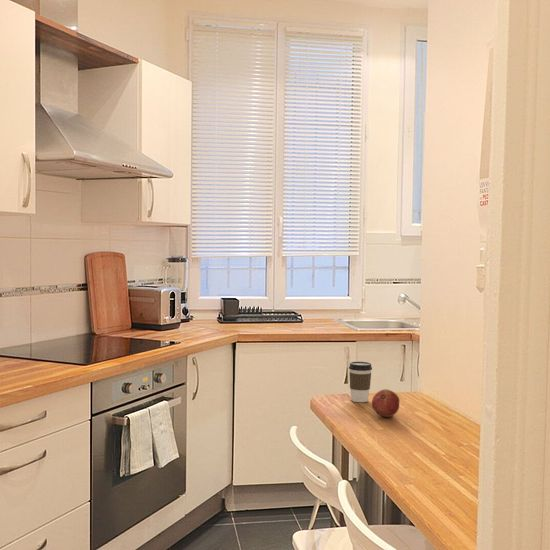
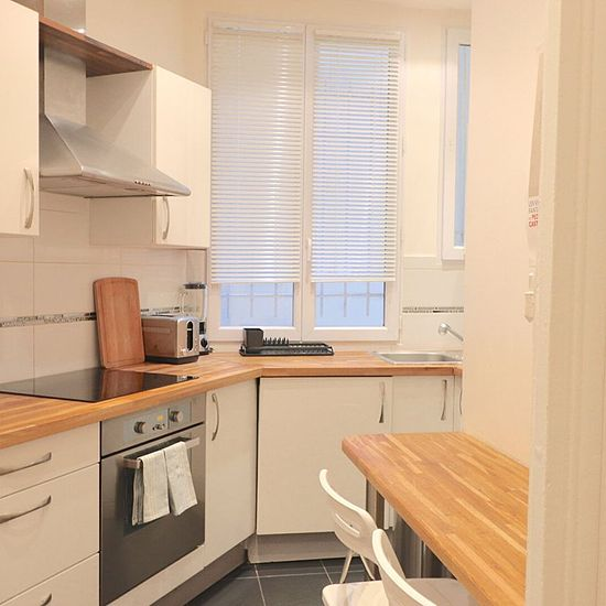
- fruit (385, 402)
- coffee cup (359, 381)
